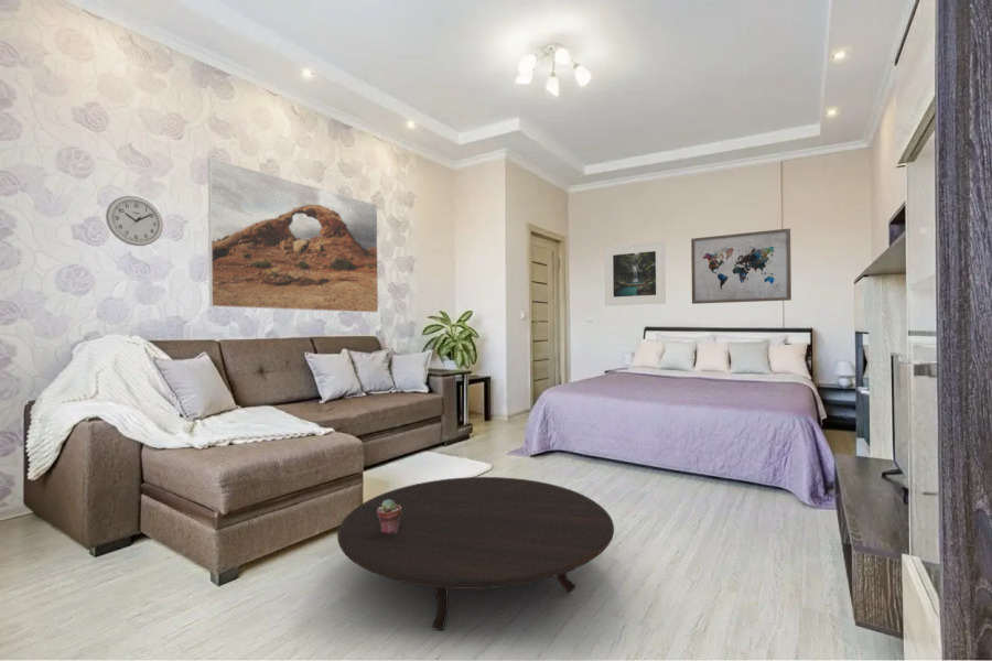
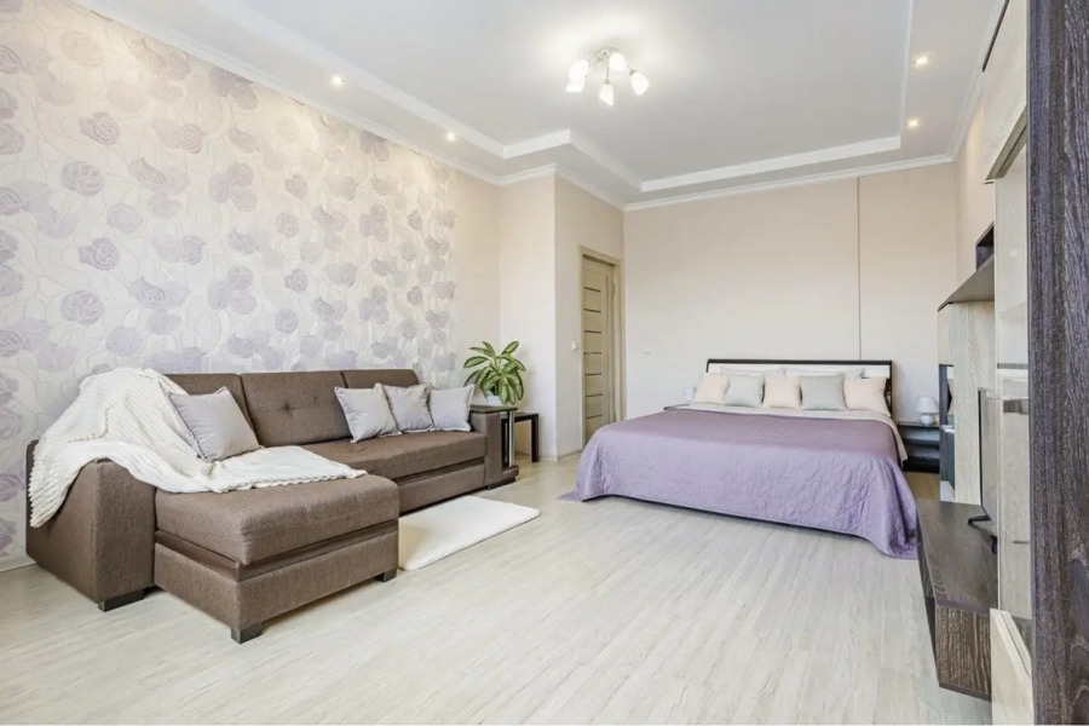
- potted succulent (389, 514)
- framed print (634, 274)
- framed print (306, 247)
- table (477, 545)
- wall art (738, 268)
- wall clock (136, 220)
